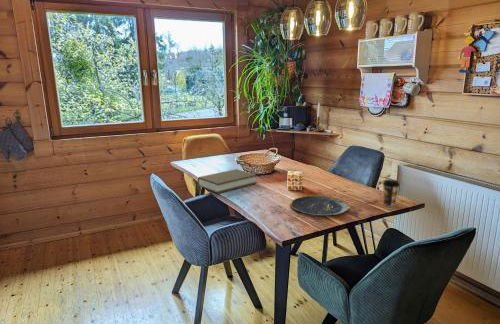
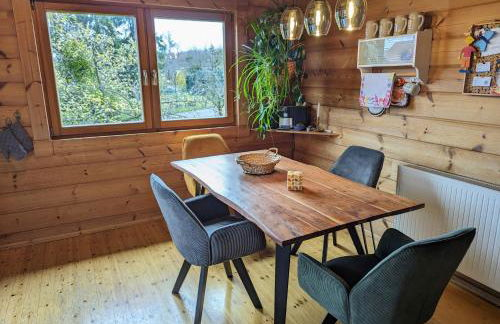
- coffee cup (390, 193)
- book (227, 180)
- plate (319, 205)
